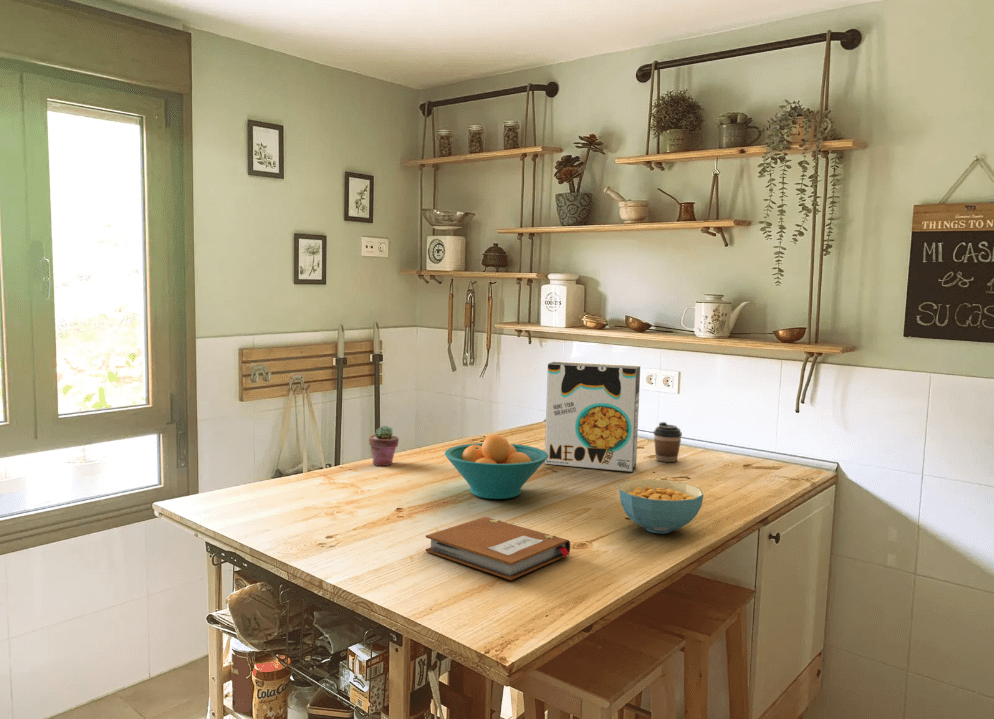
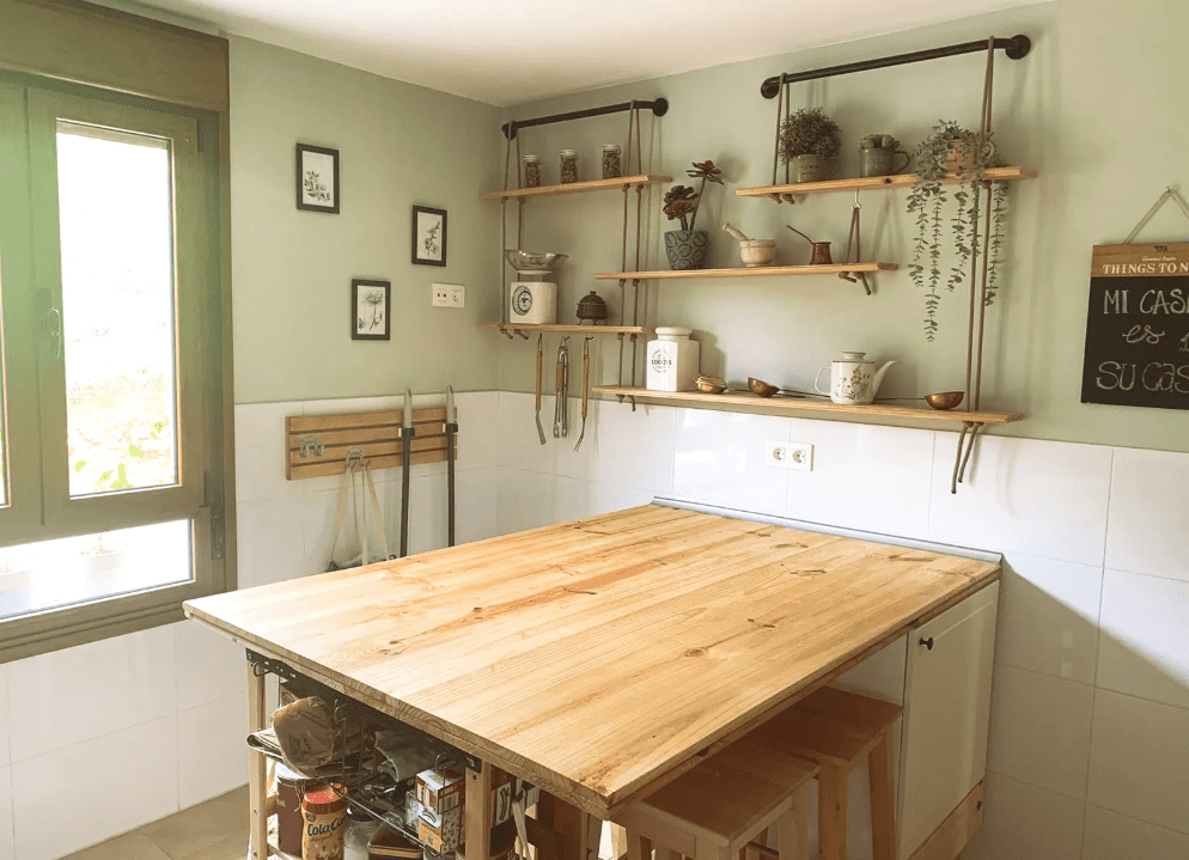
- cereal bowl (659, 509)
- notebook (500, 545)
- fruit bowl (496, 464)
- potted succulent (383, 444)
- cereal box (592, 414)
- coffee cup (667, 441)
